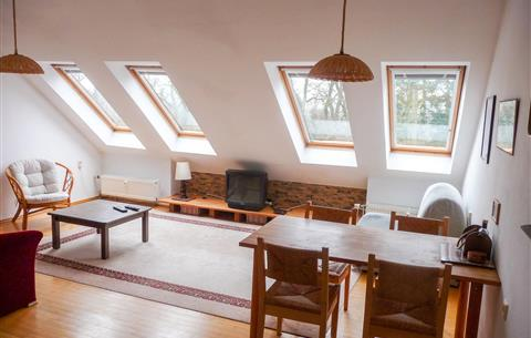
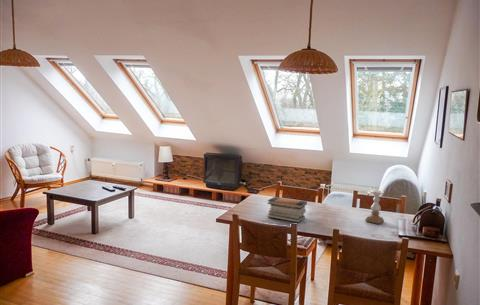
+ book stack (287, 209)
+ candle holder (375, 206)
